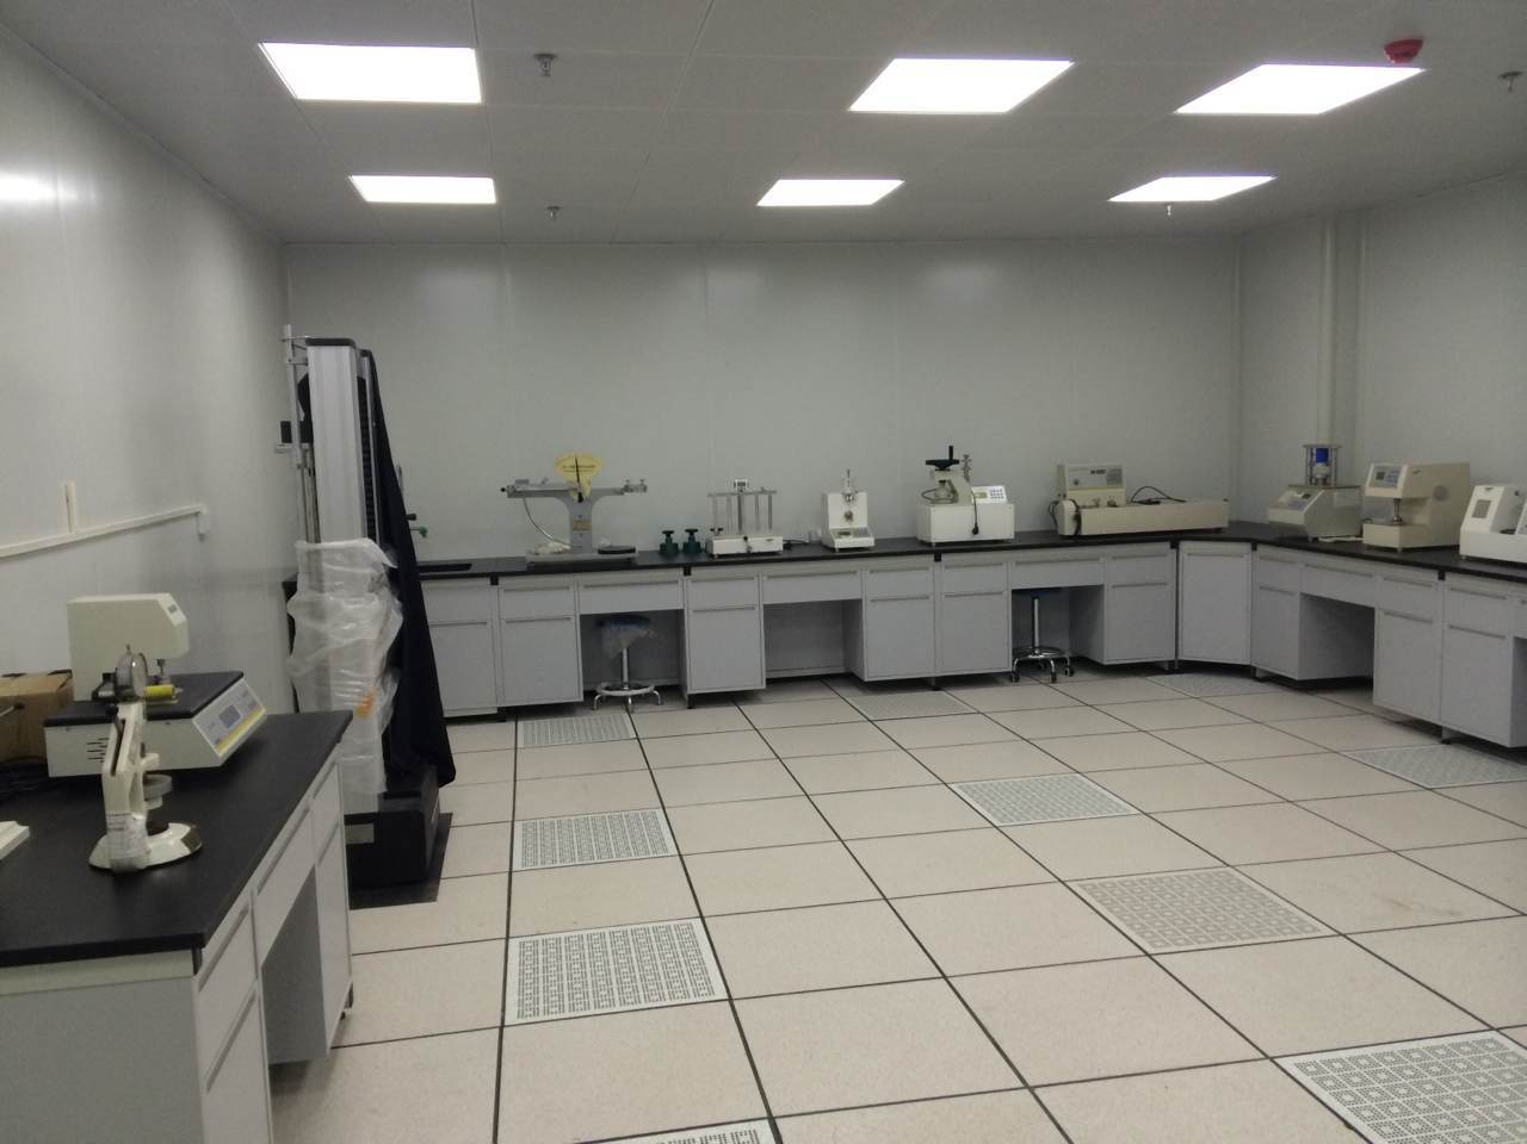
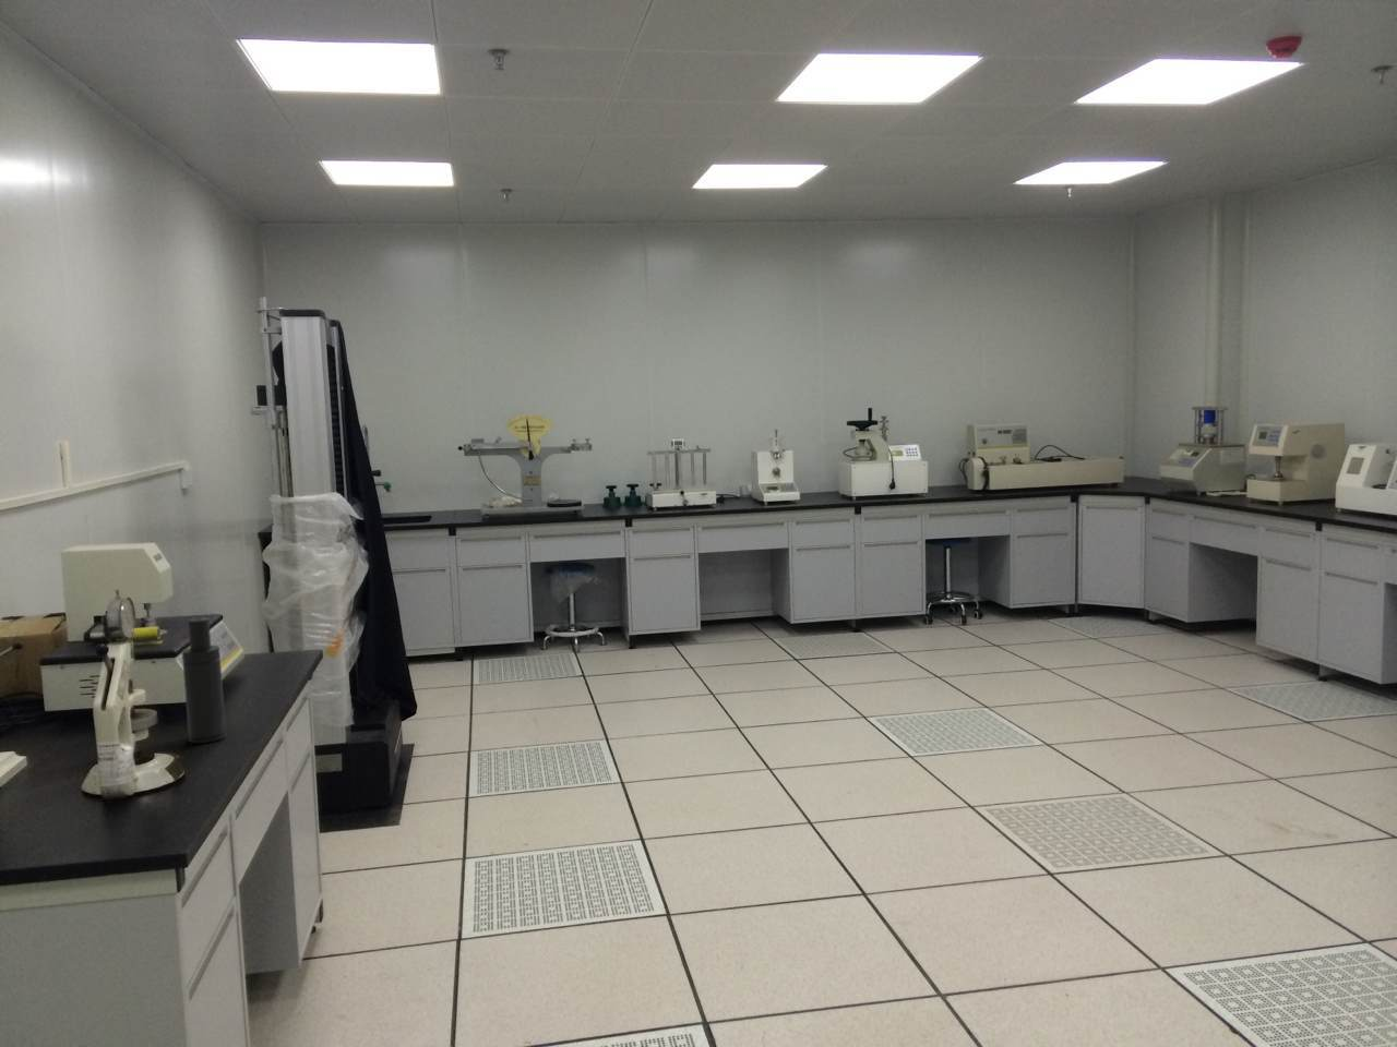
+ atomizer (204, 679)
